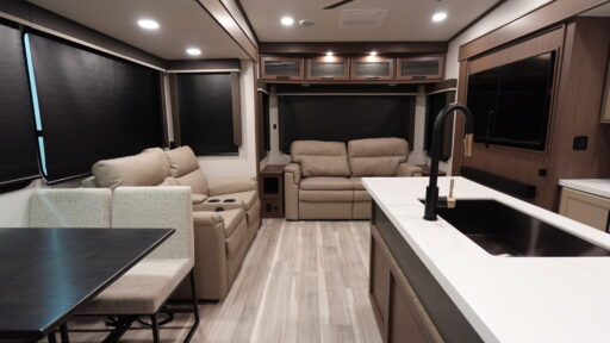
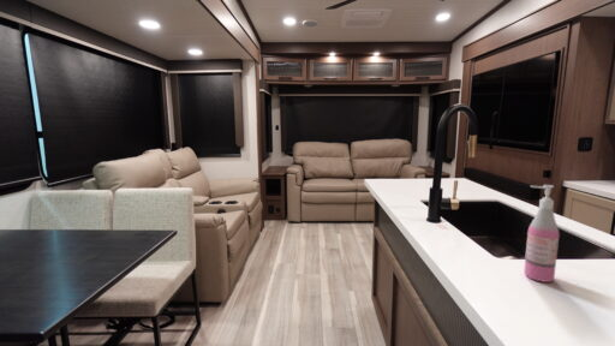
+ soap dispenser (542, 232)
